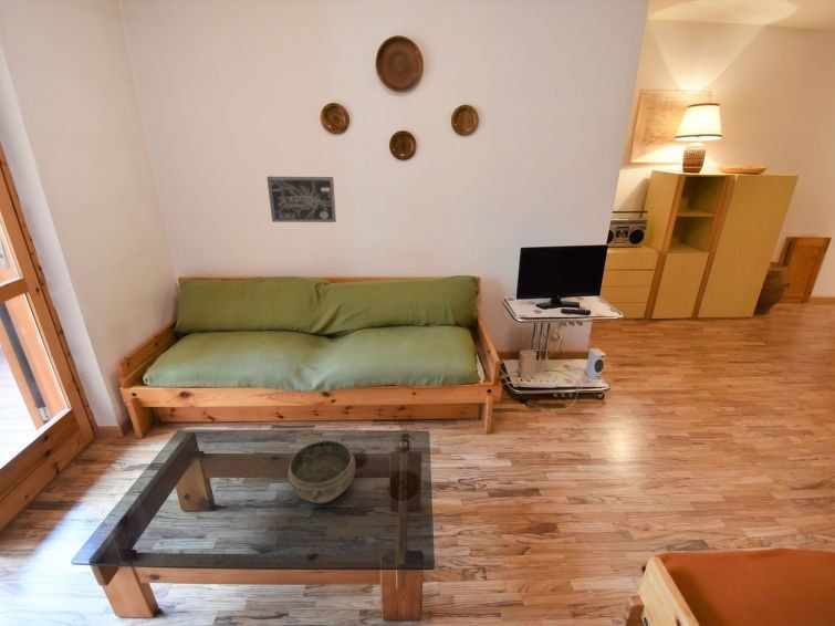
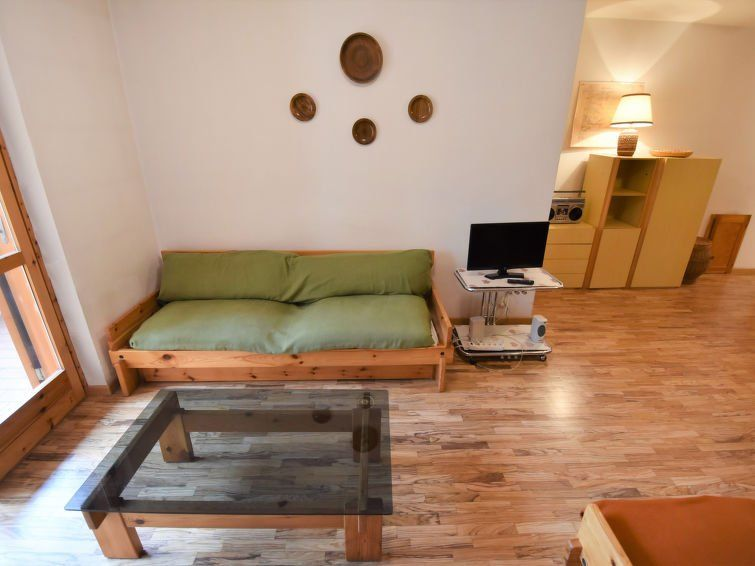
- wall art (302, 199)
- bowl (323, 474)
